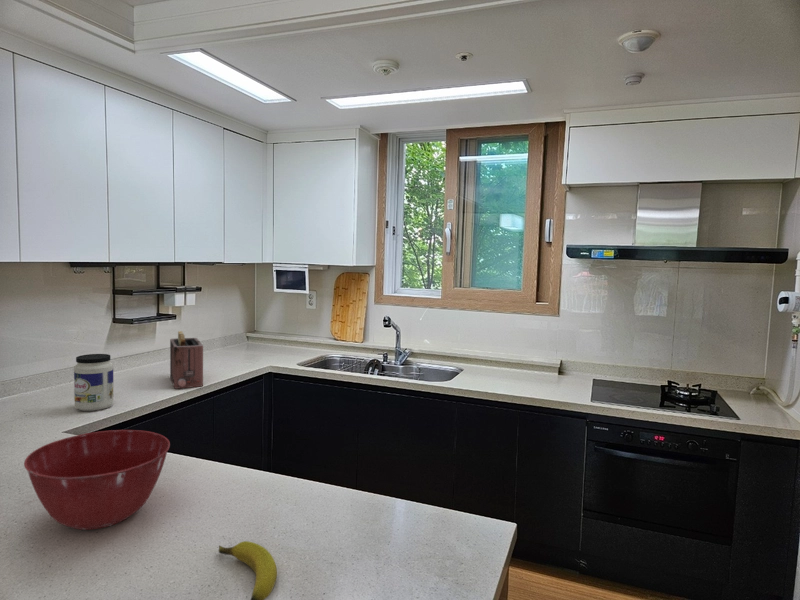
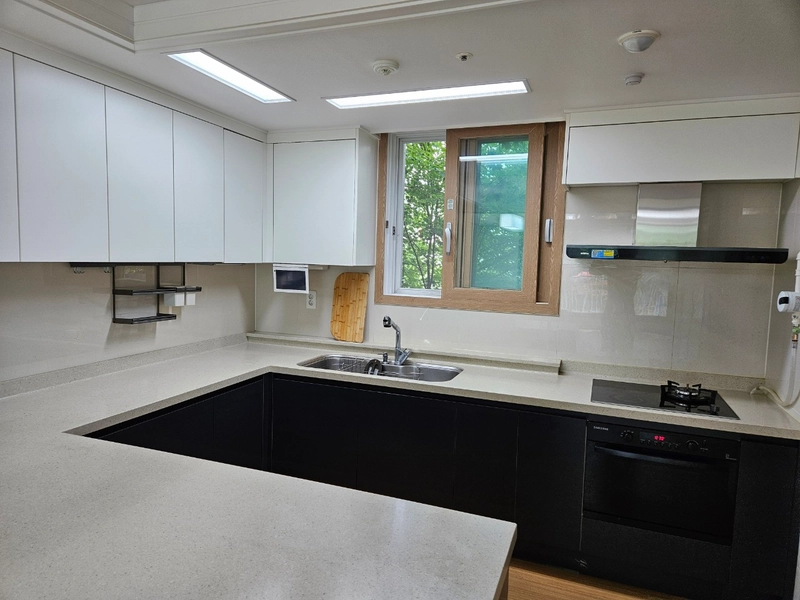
- jar (94, 381)
- banana (249, 562)
- toaster (186, 357)
- mixing bowl (102, 482)
